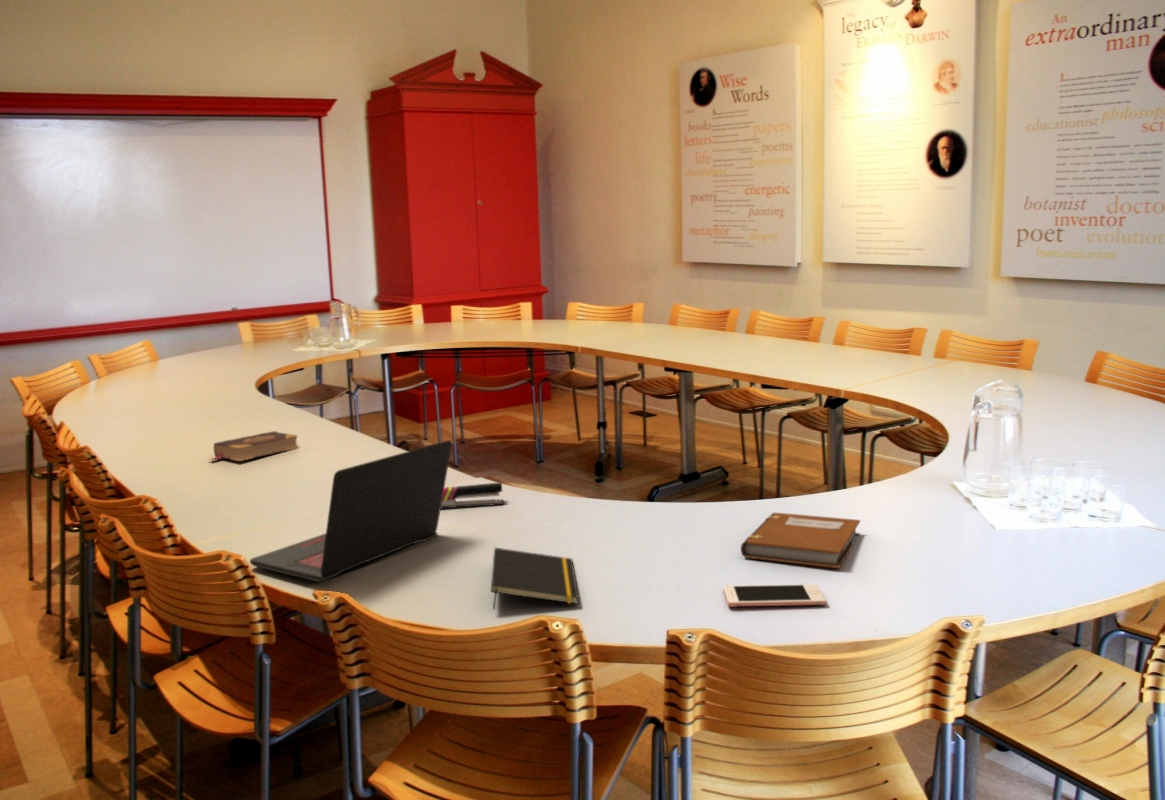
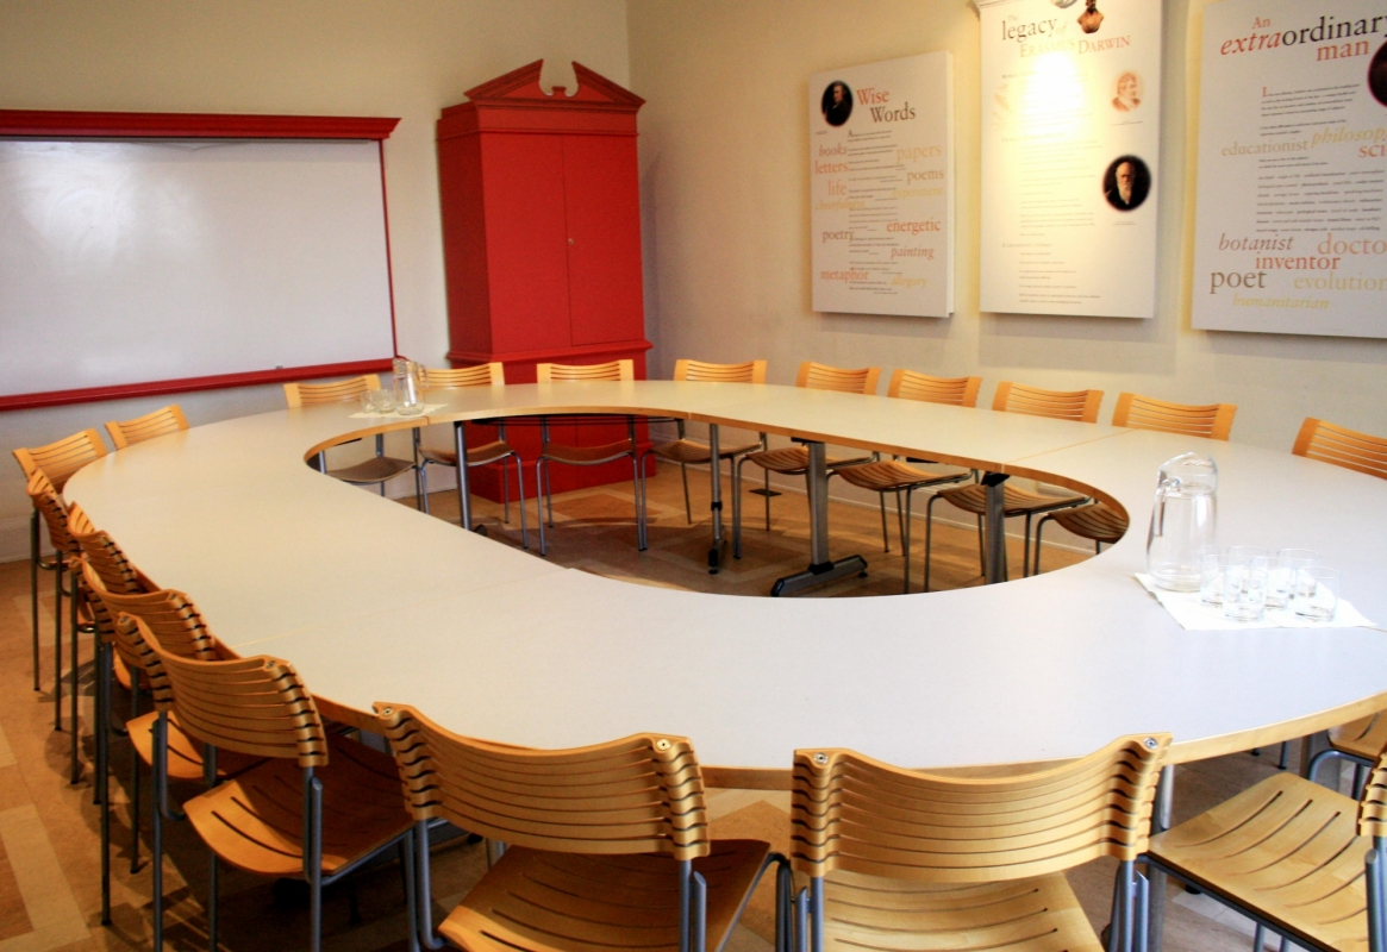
- notebook (802, 537)
- stapler (465, 495)
- laptop (352, 501)
- notepad (533, 574)
- cell phone (773, 595)
- book (251, 446)
